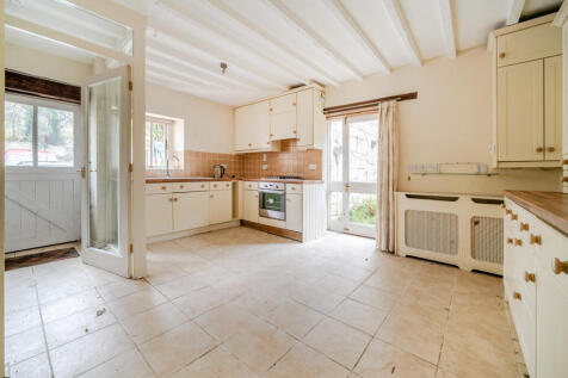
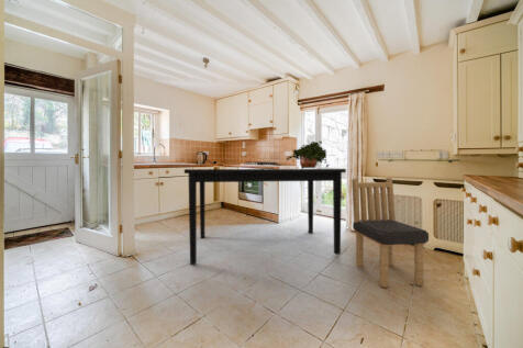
+ potted plant (309, 155)
+ dining table (256, 181)
+ dining chair (386, 226)
